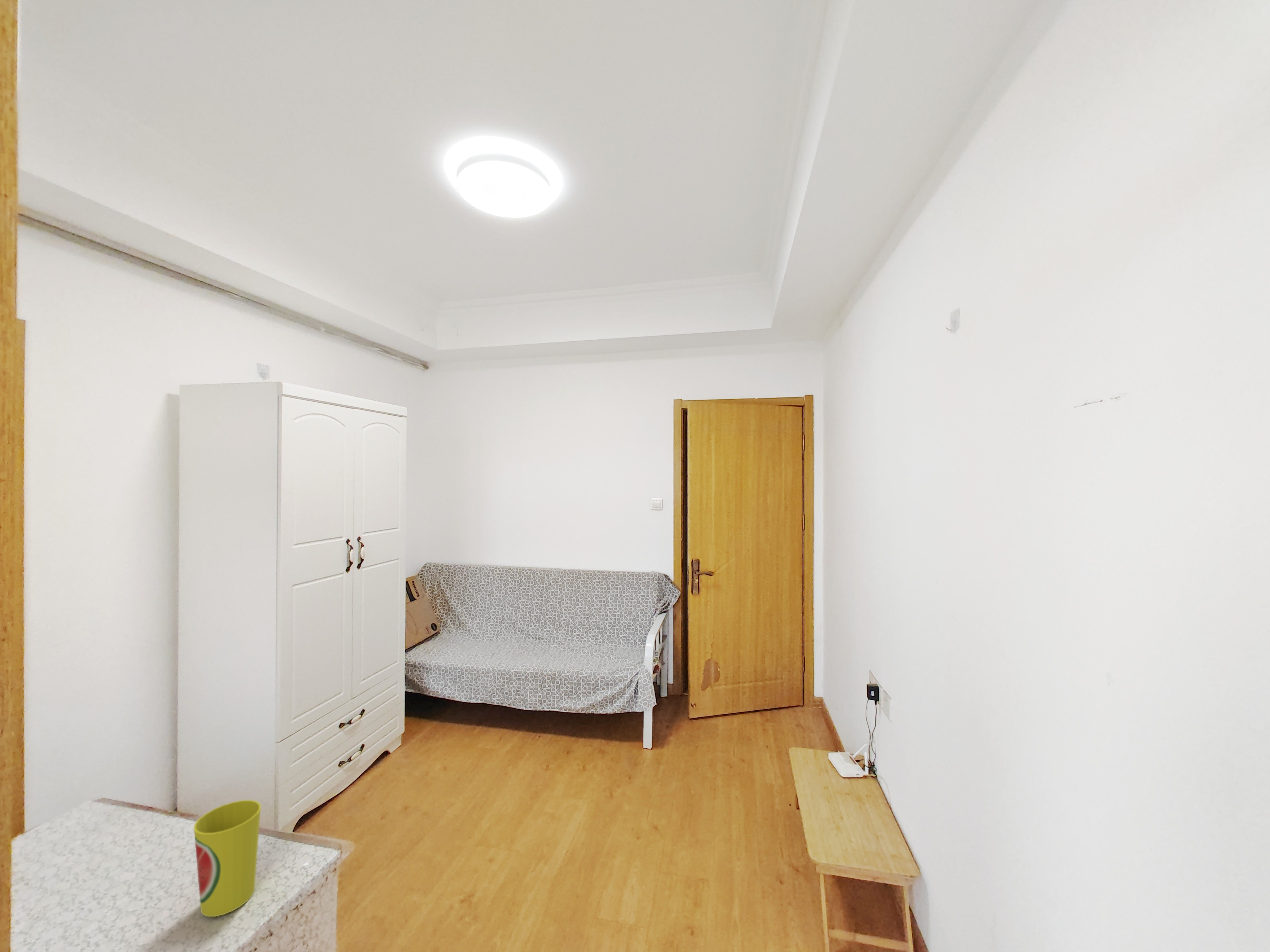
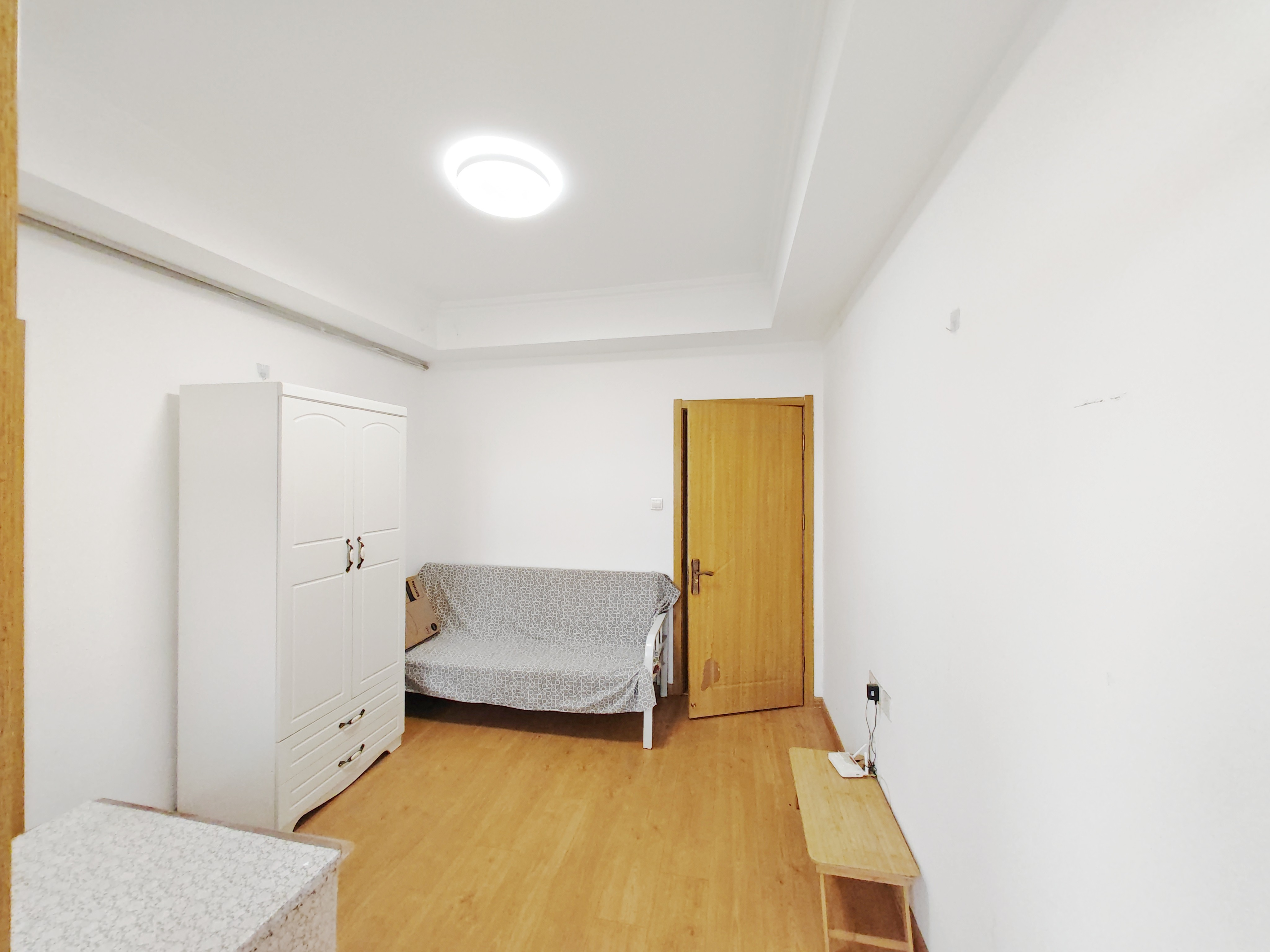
- cup (228, 857)
